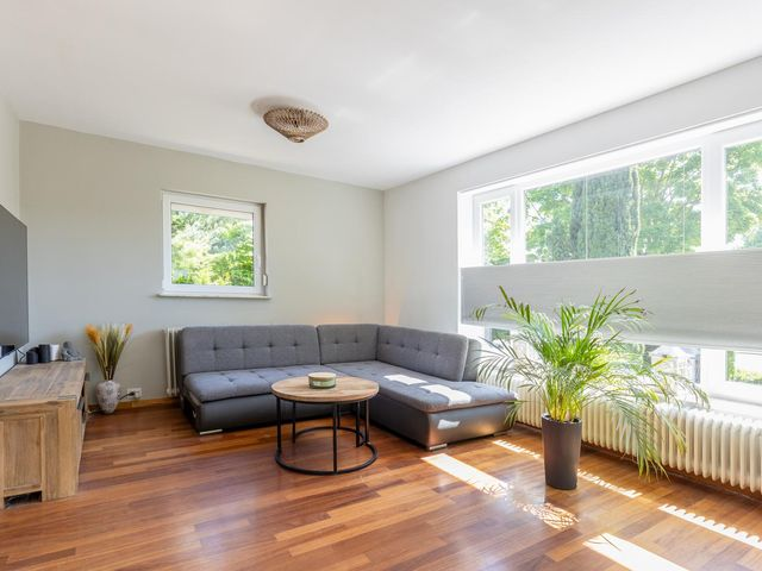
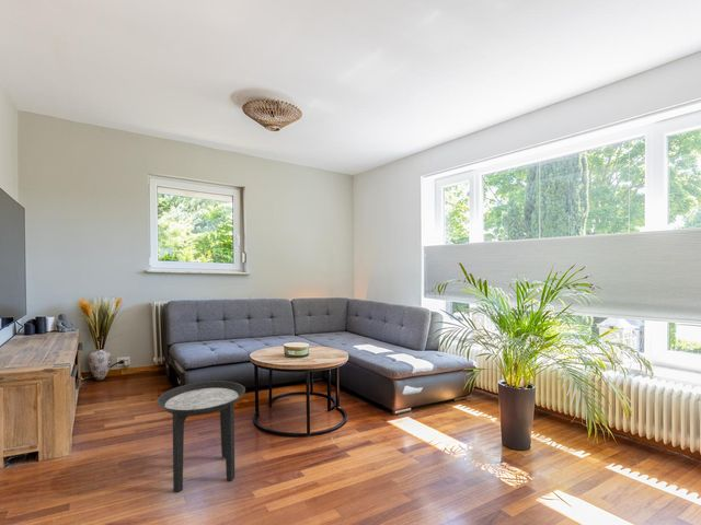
+ side table (220, 427)
